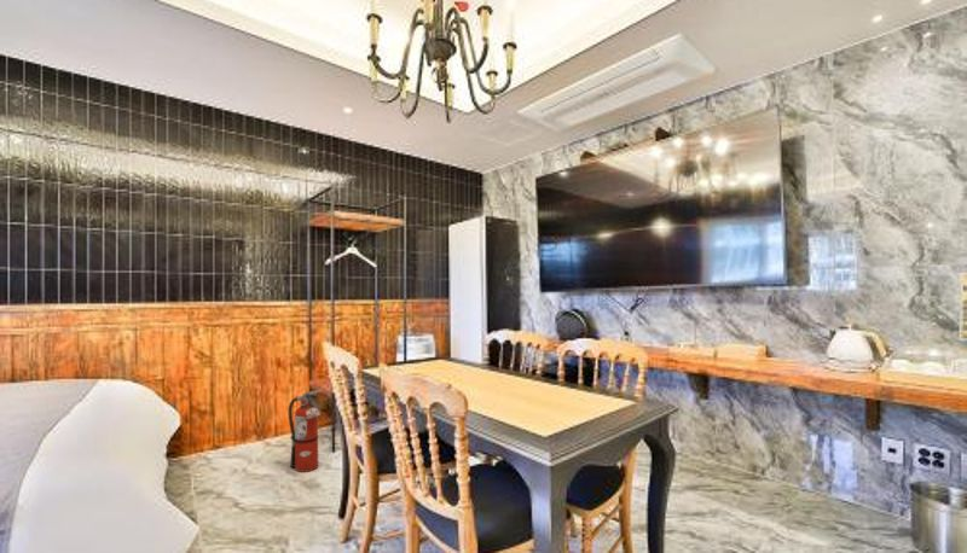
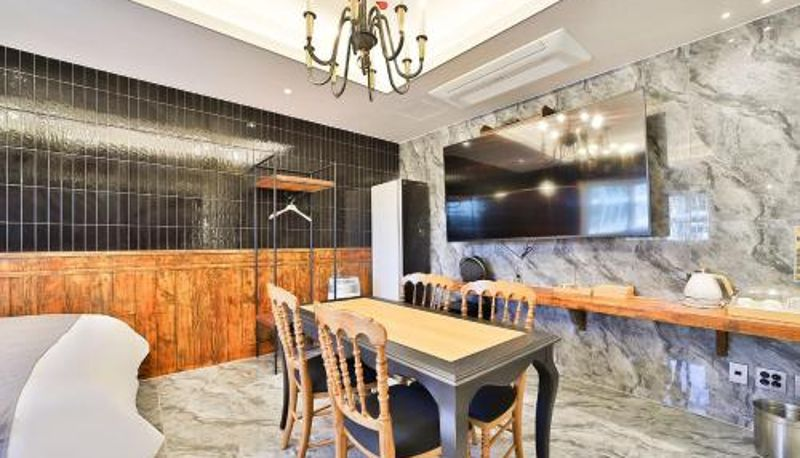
- fire extinguisher (305, 429)
